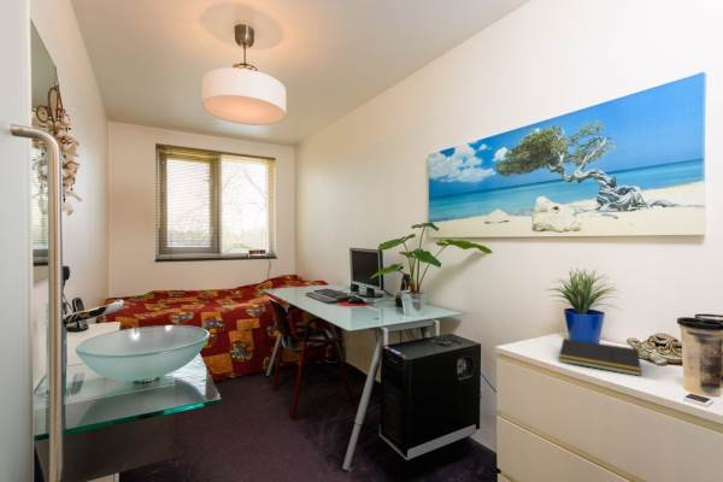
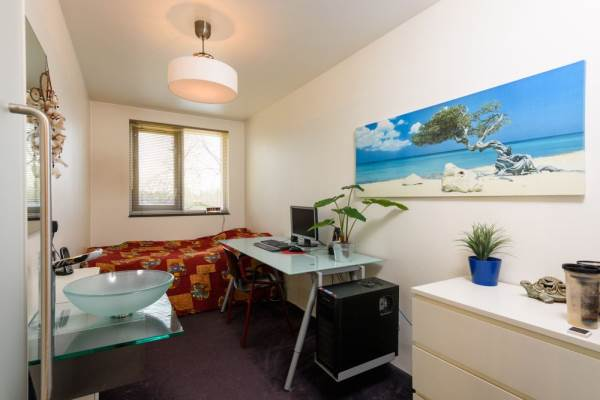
- notepad (598, 354)
